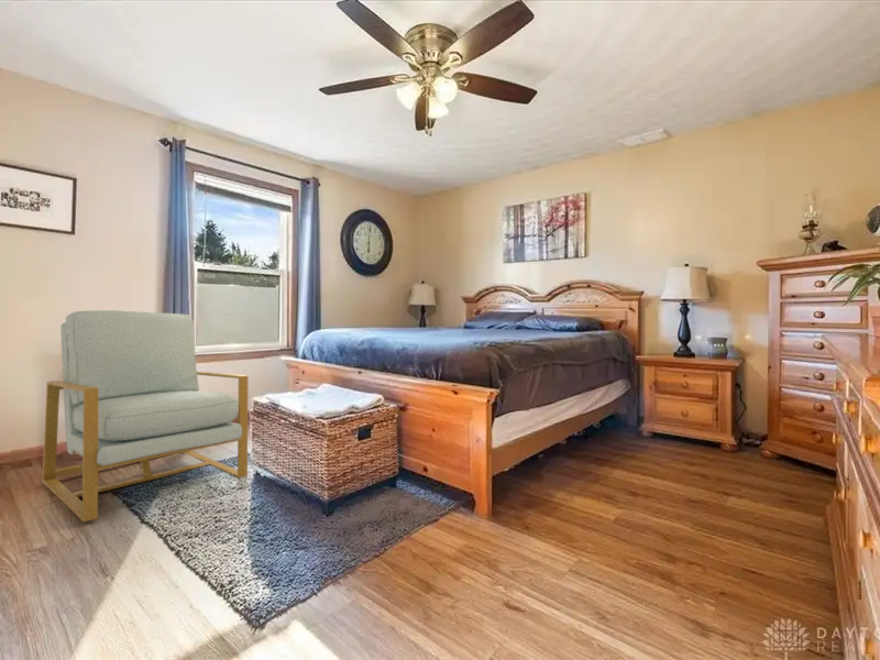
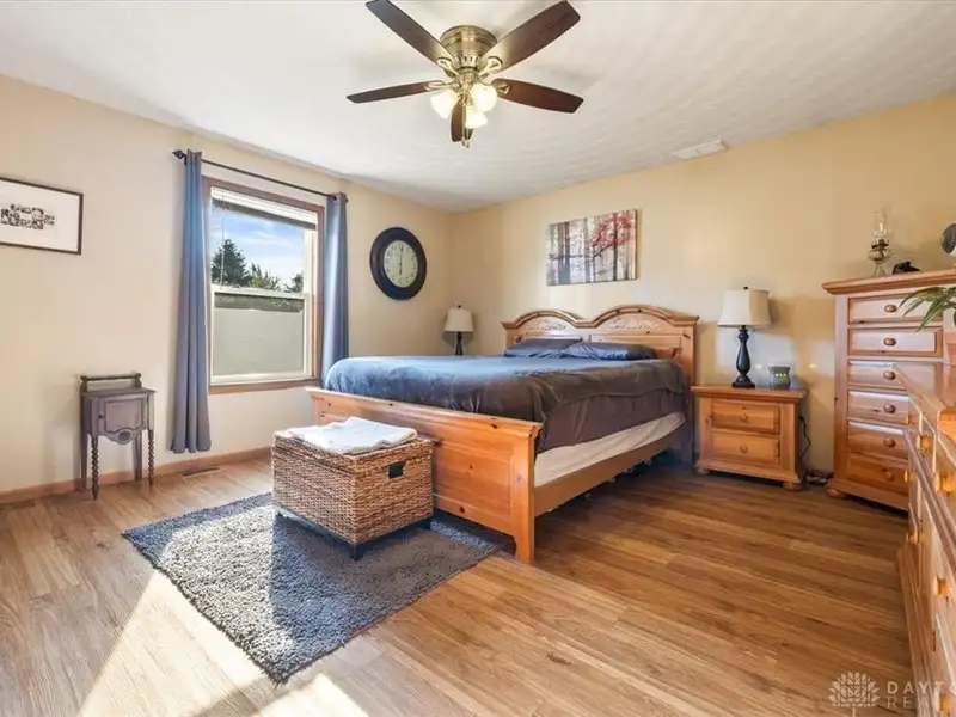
- chair (150, 395)
